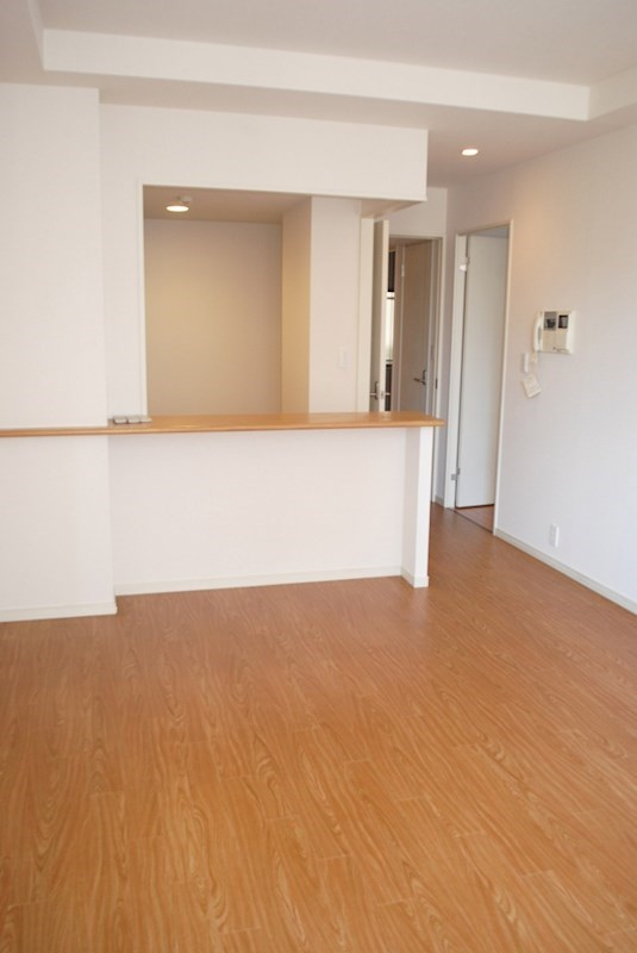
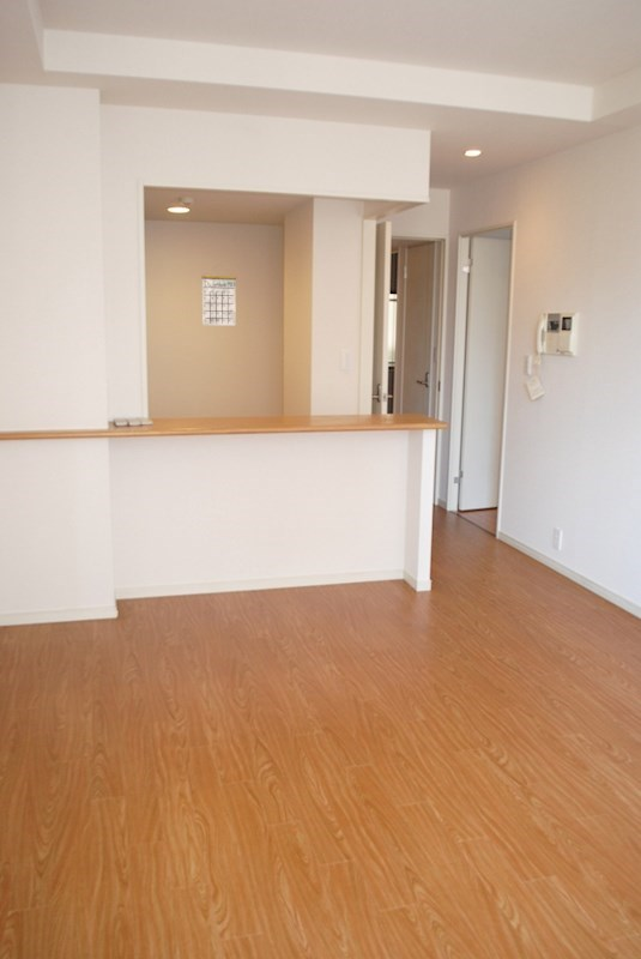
+ calendar (218, 295)
